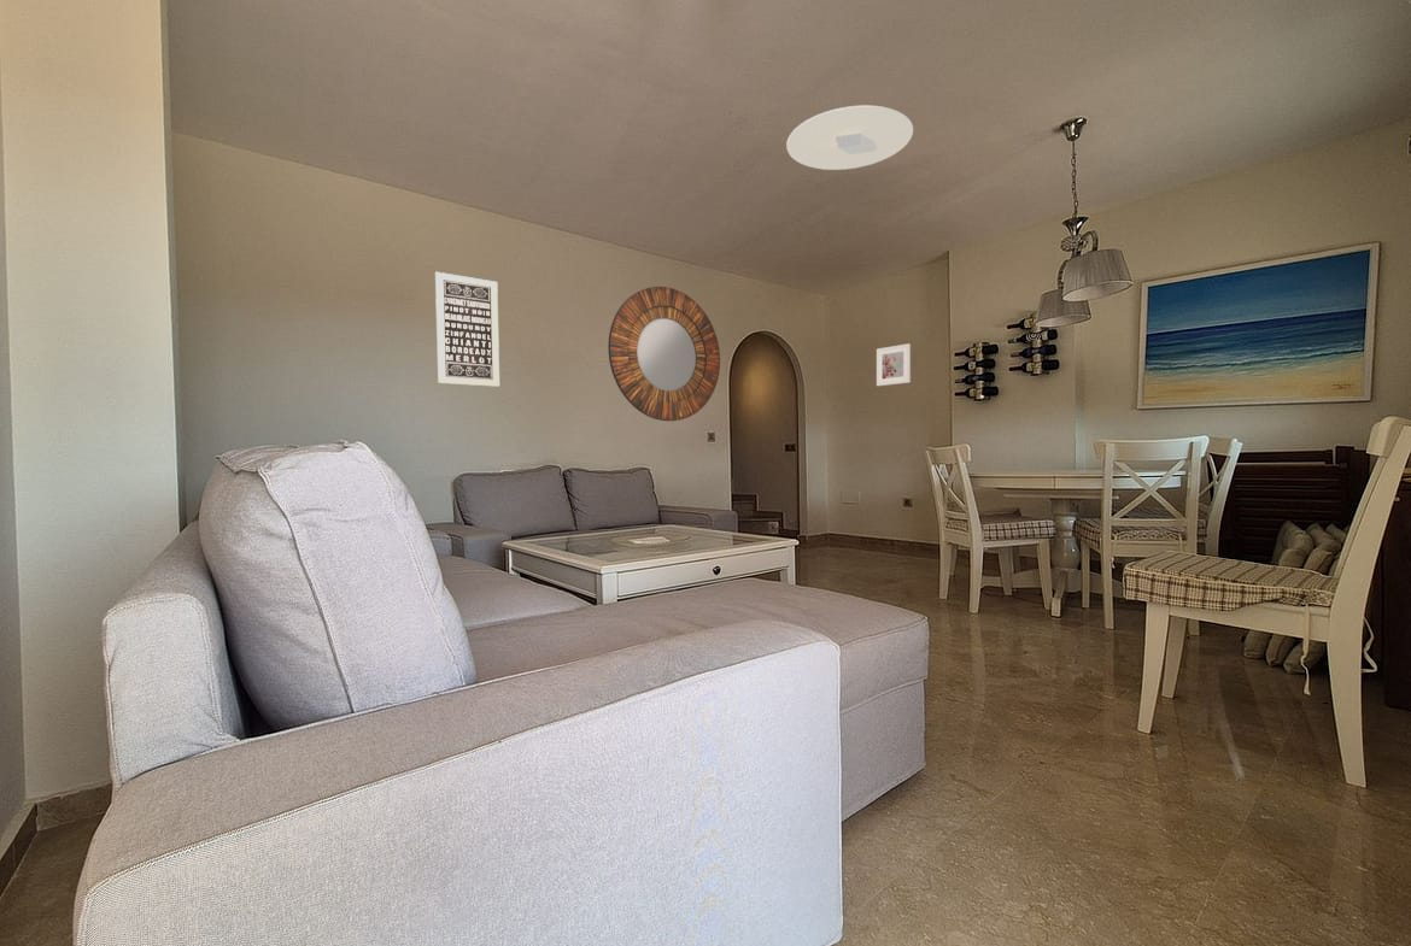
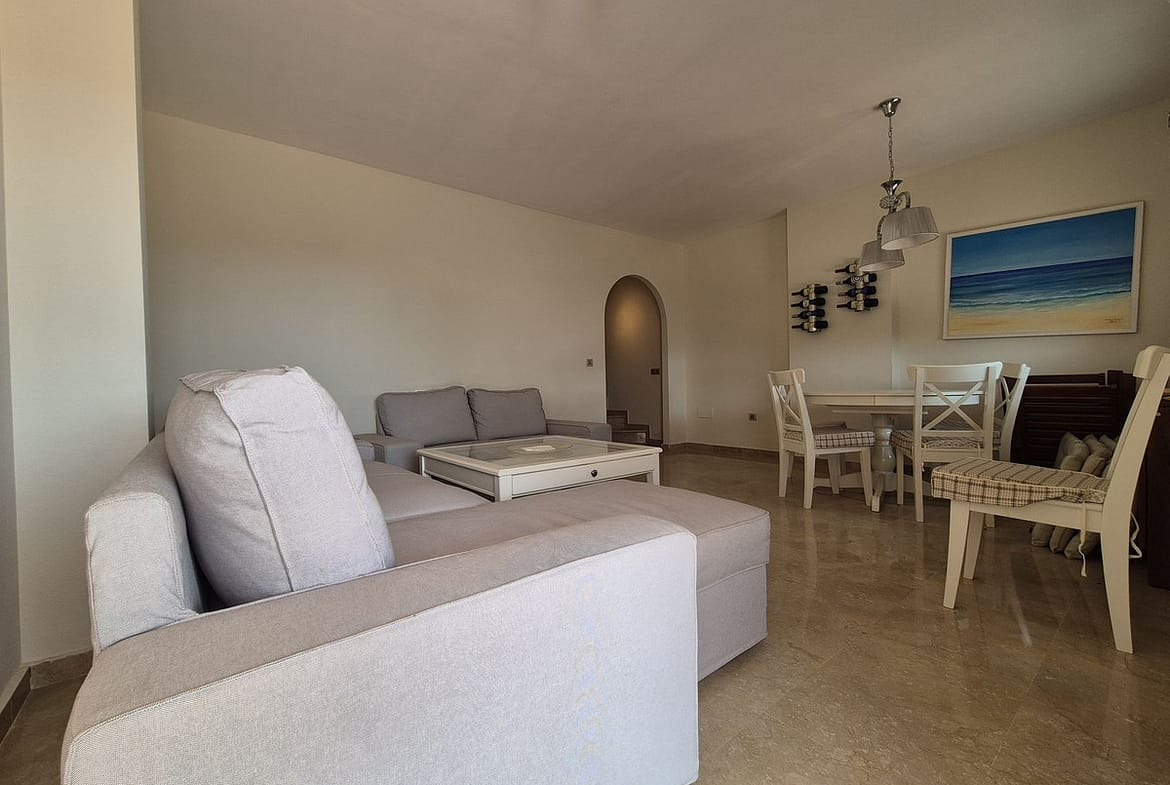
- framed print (892, 365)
- home mirror (667, 354)
- ceiling light (848, 134)
- wall art (468, 330)
